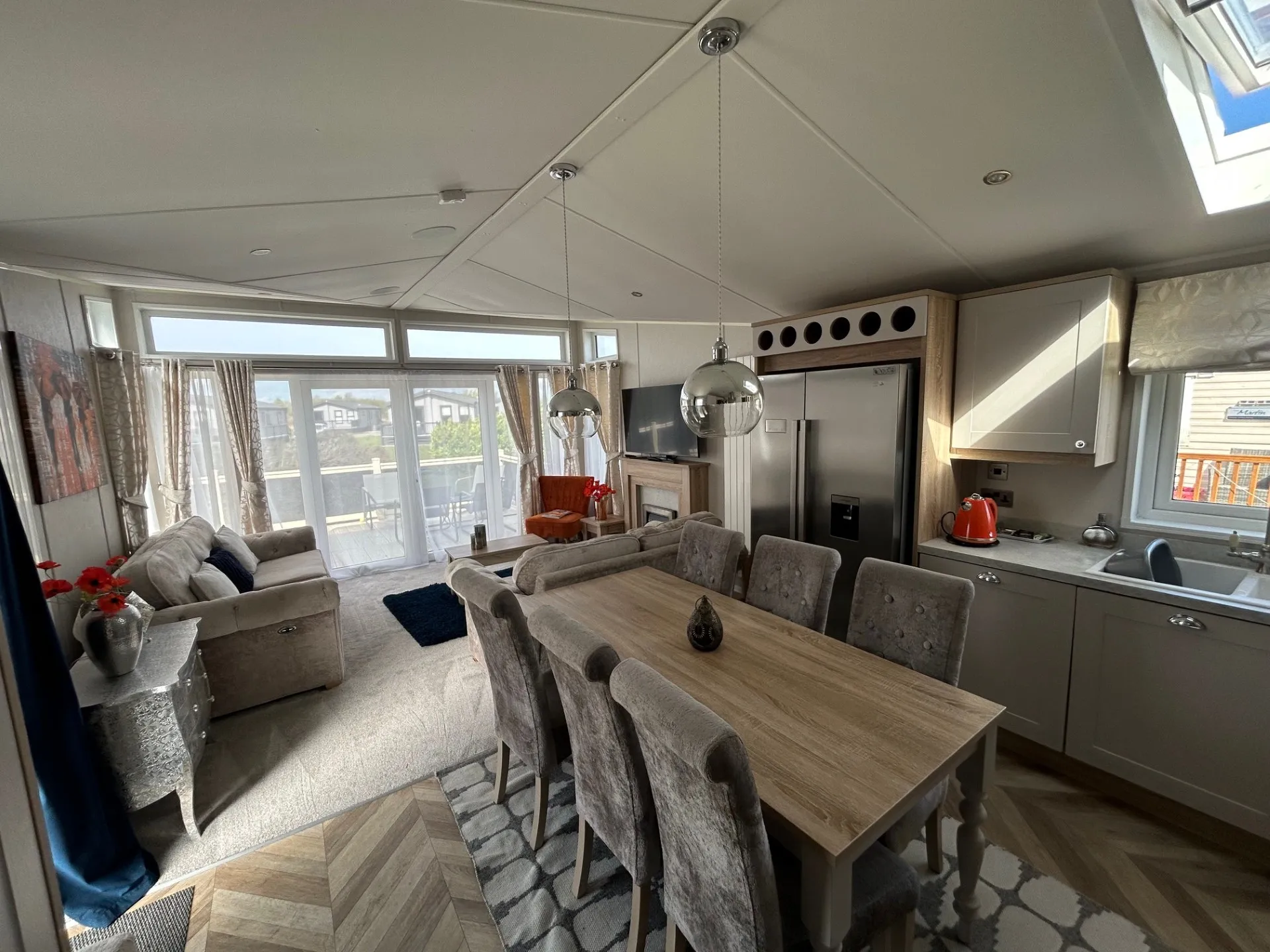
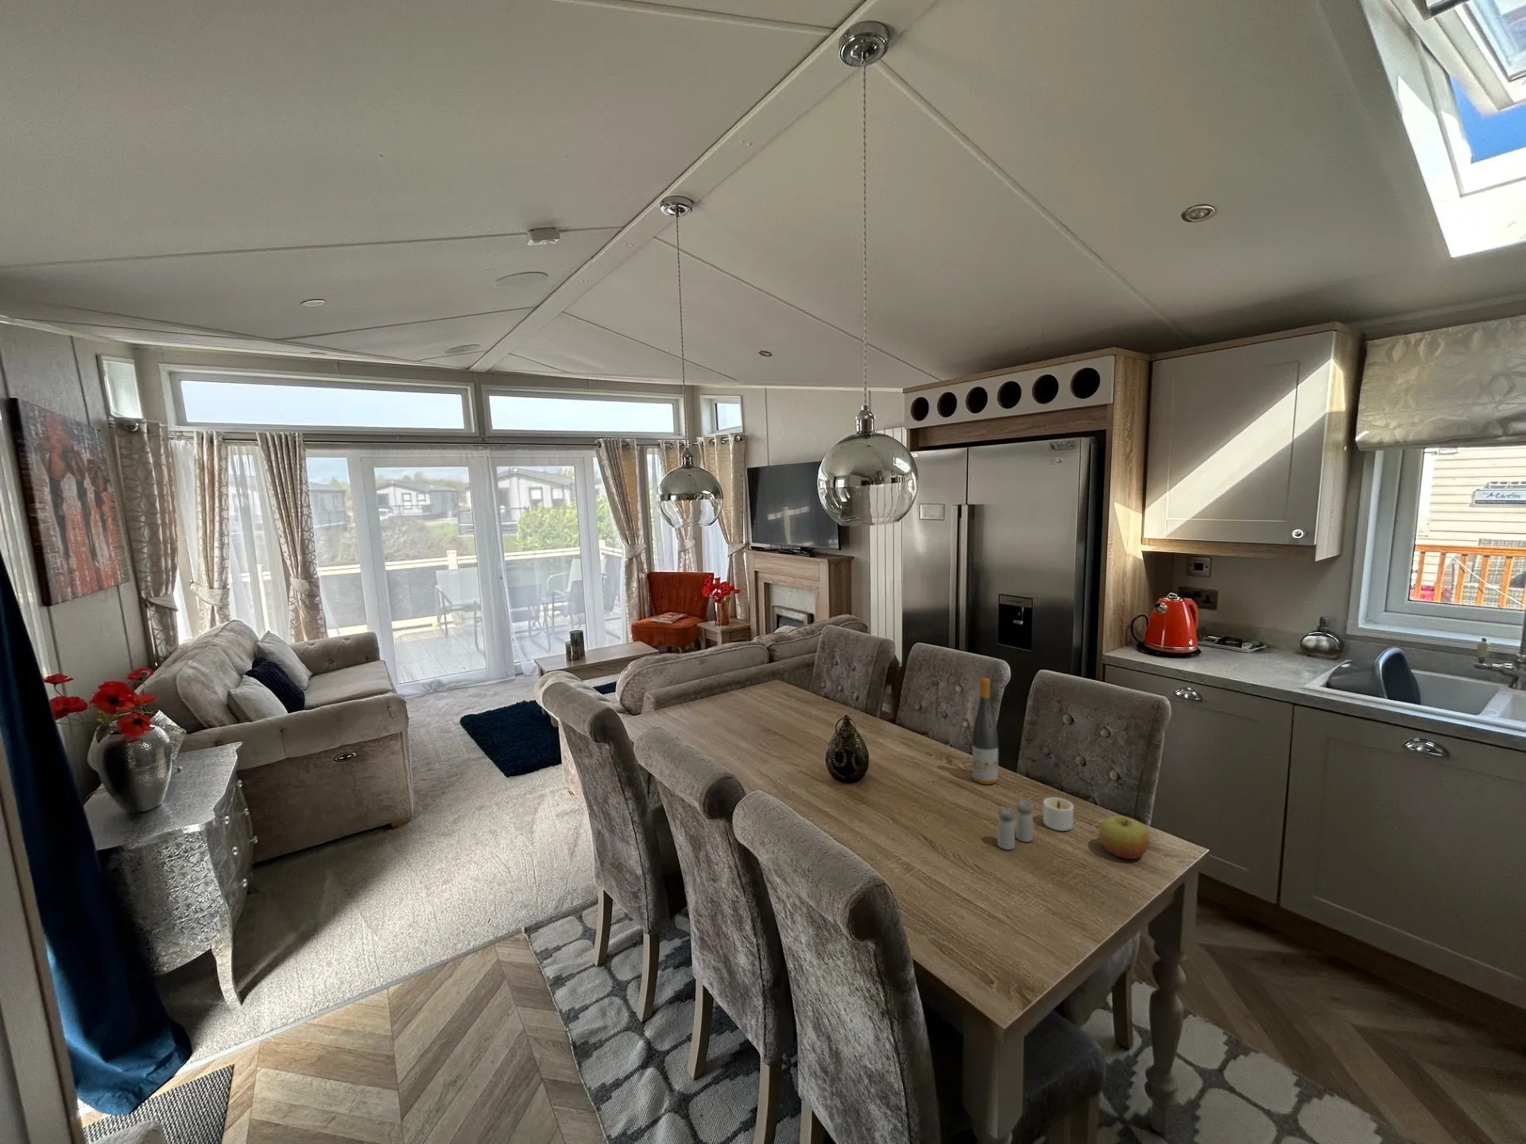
+ apple (1123, 835)
+ candle (1053, 809)
+ salt and pepper shaker (1015, 823)
+ wine bottle (985, 729)
